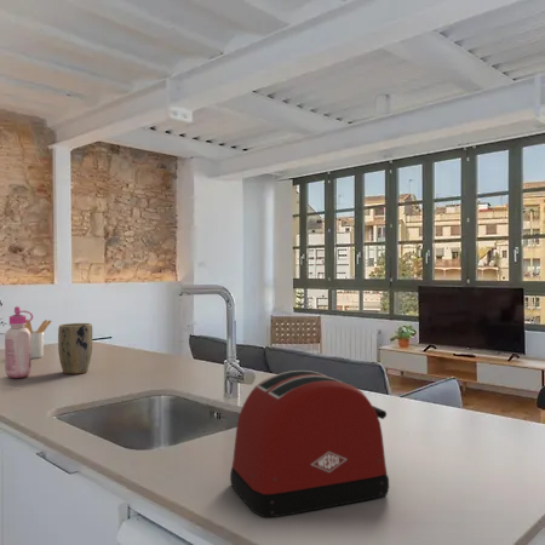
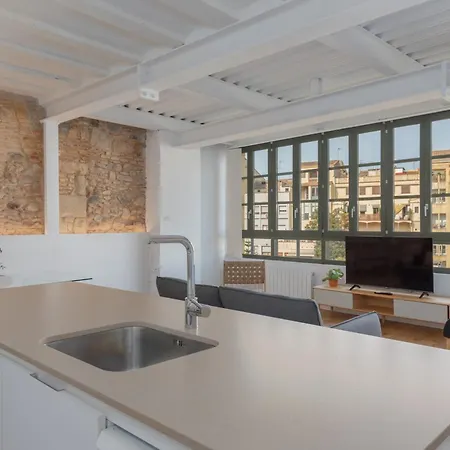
- glue bottle (18, 342)
- plant pot (75, 348)
- utensil holder (38, 337)
- toaster (311, 431)
